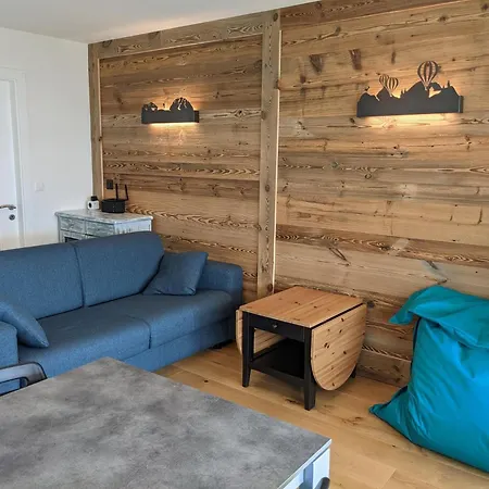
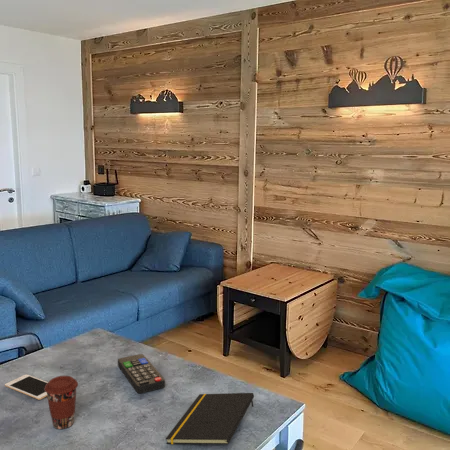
+ coffee cup (62, 402)
+ notepad (212, 416)
+ remote control (140, 371)
+ cell phone (32, 386)
